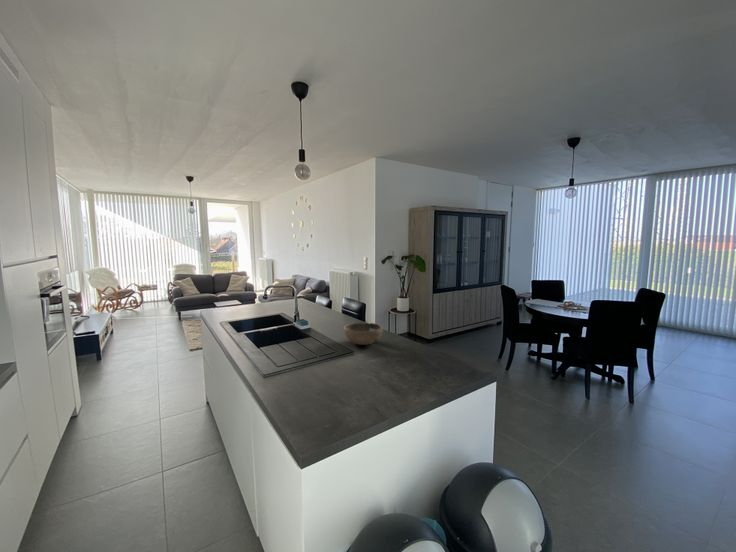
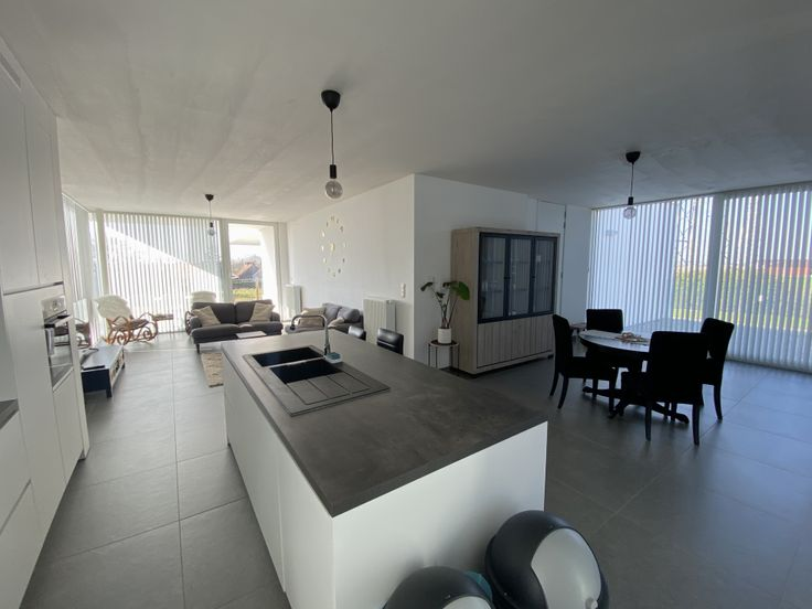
- bowl (363, 334)
